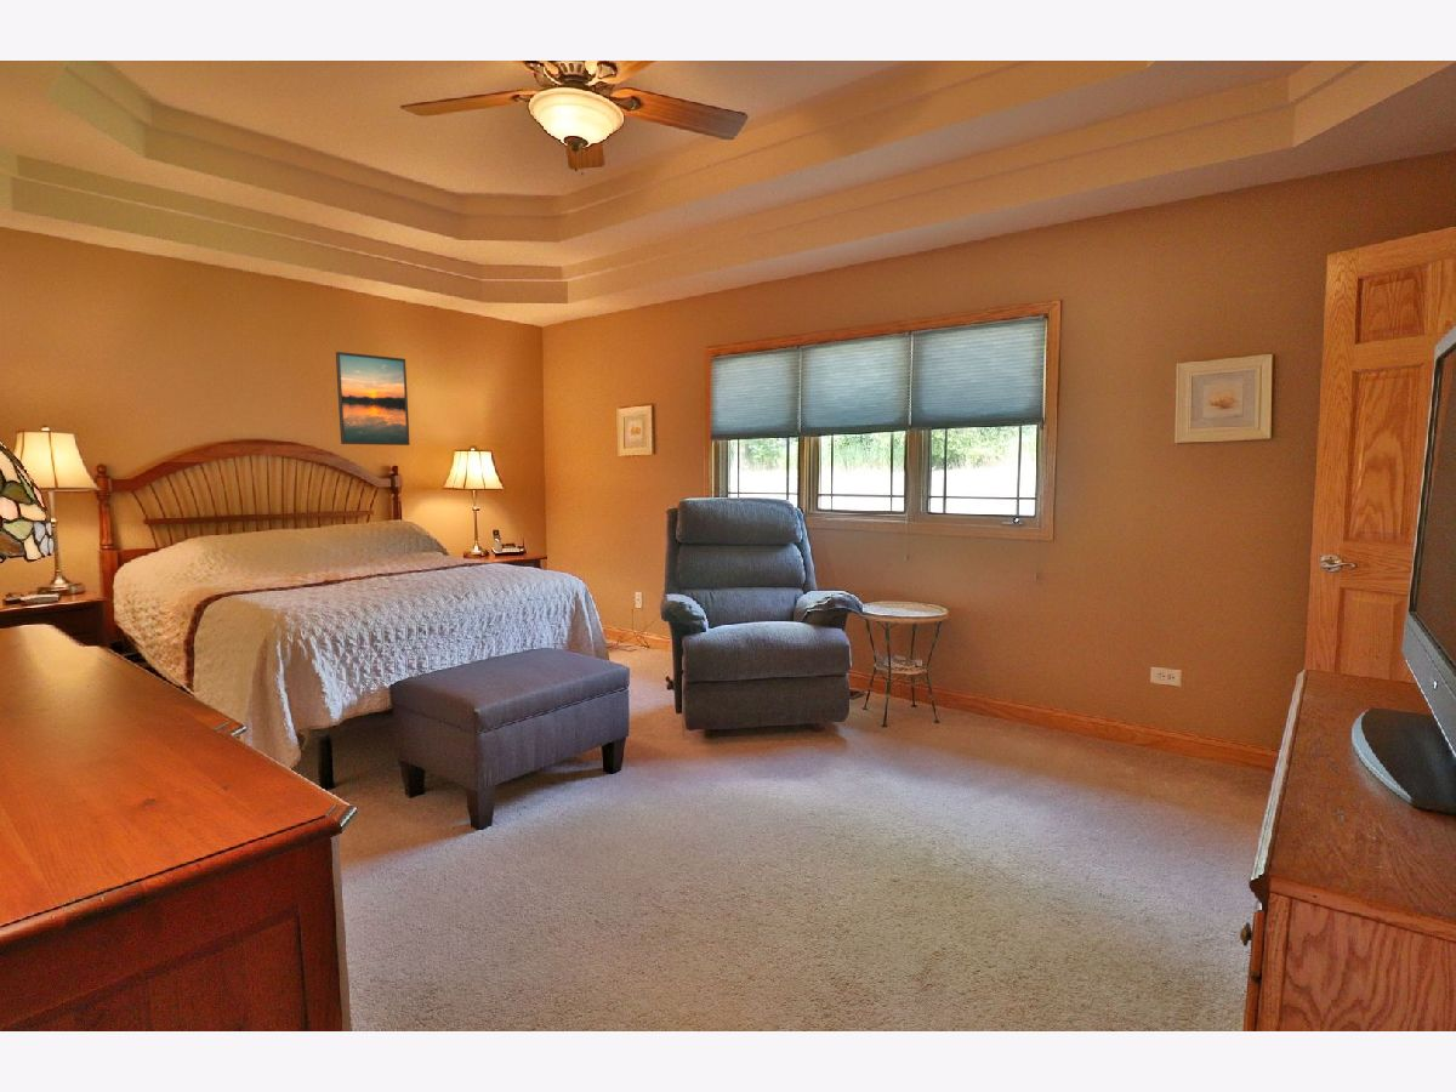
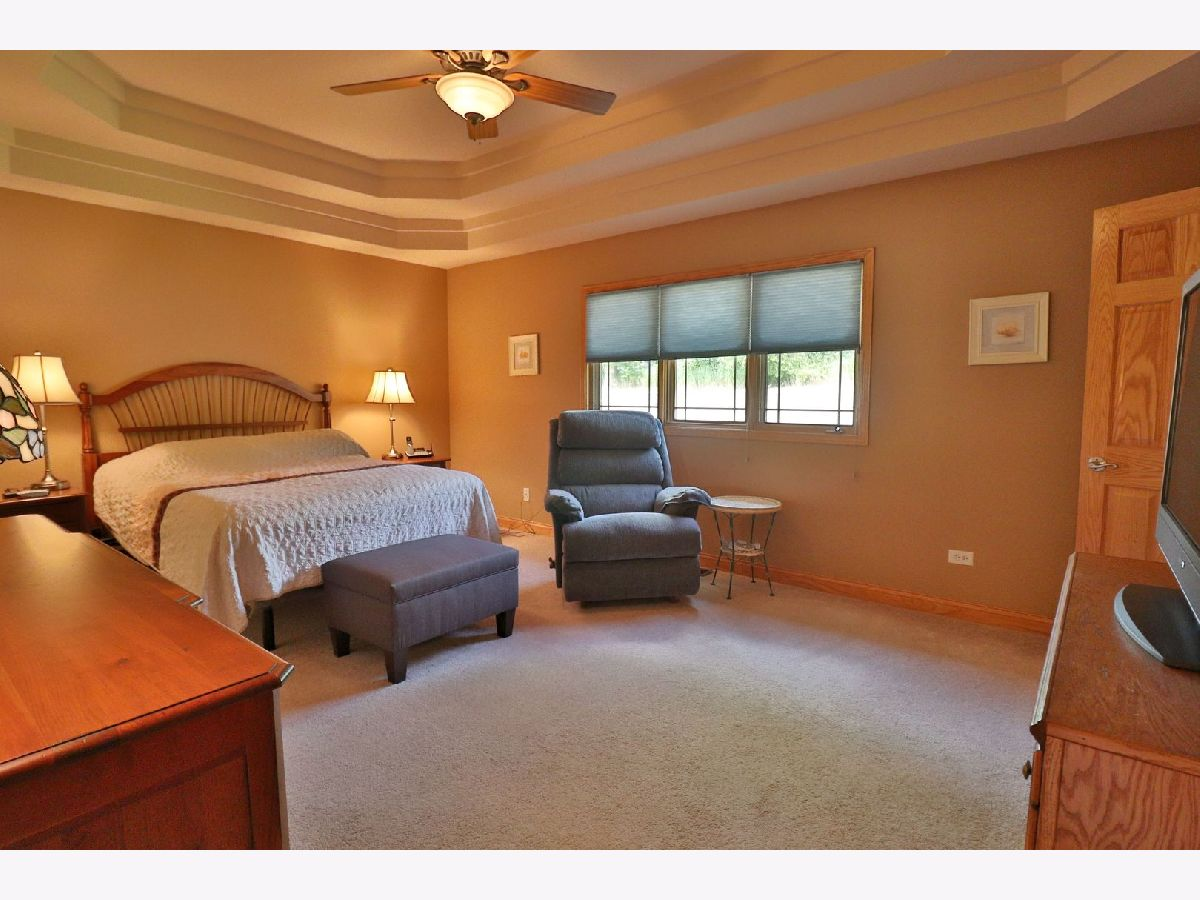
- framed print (374, 399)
